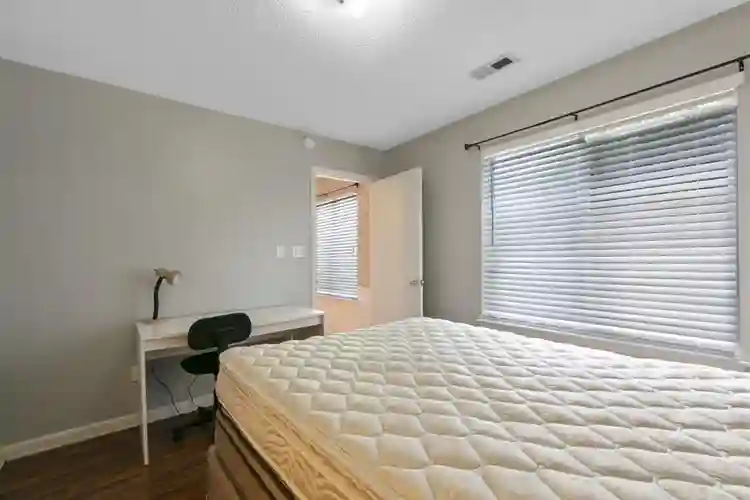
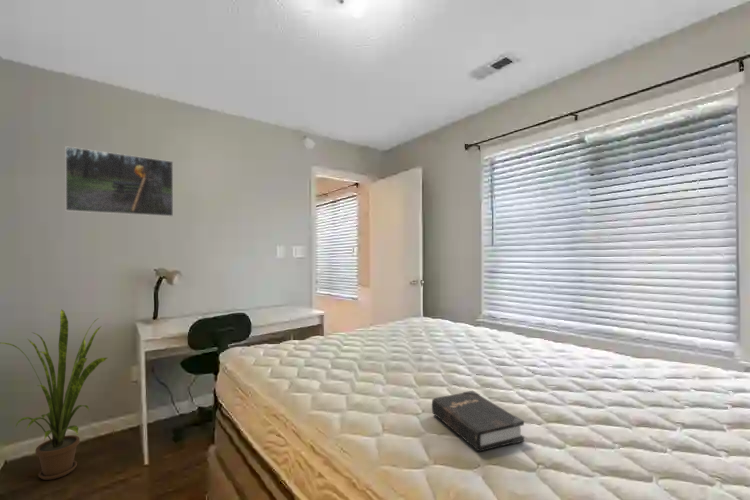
+ hardback book (474, 417)
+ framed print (123, 184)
+ house plant (54, 392)
